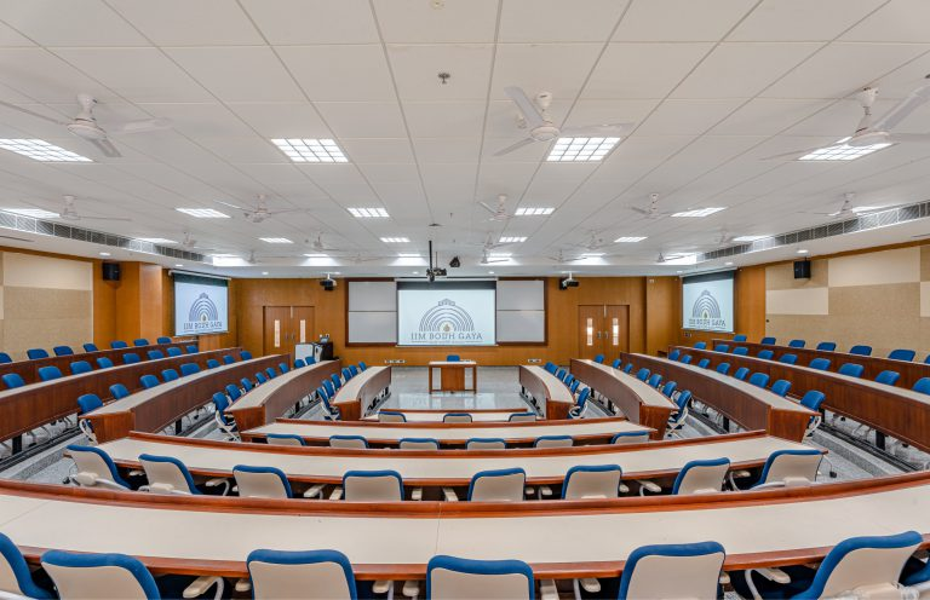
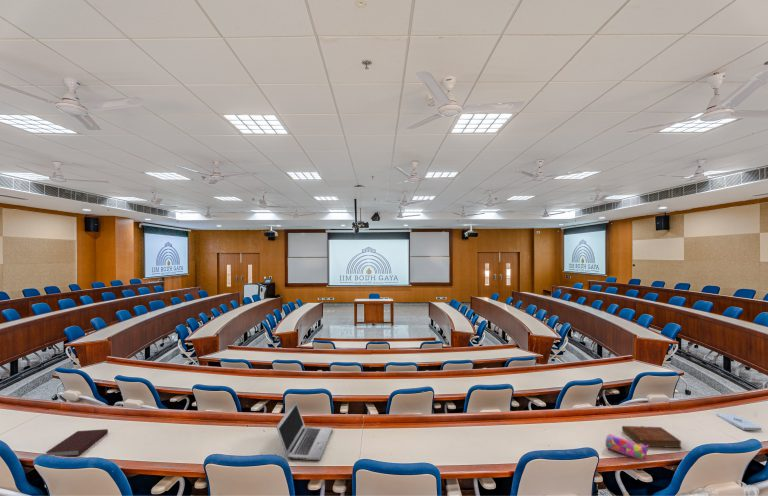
+ notepad (738, 421)
+ notebook (78, 442)
+ bible (650, 435)
+ laptop (306, 428)
+ pencil case (626, 446)
